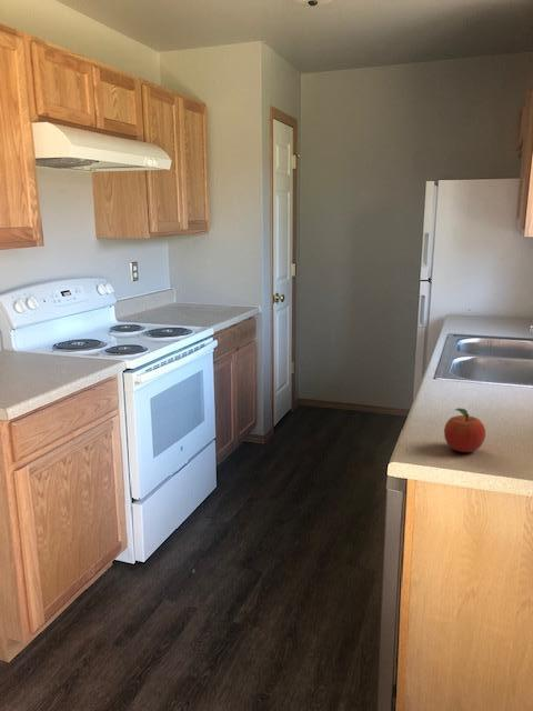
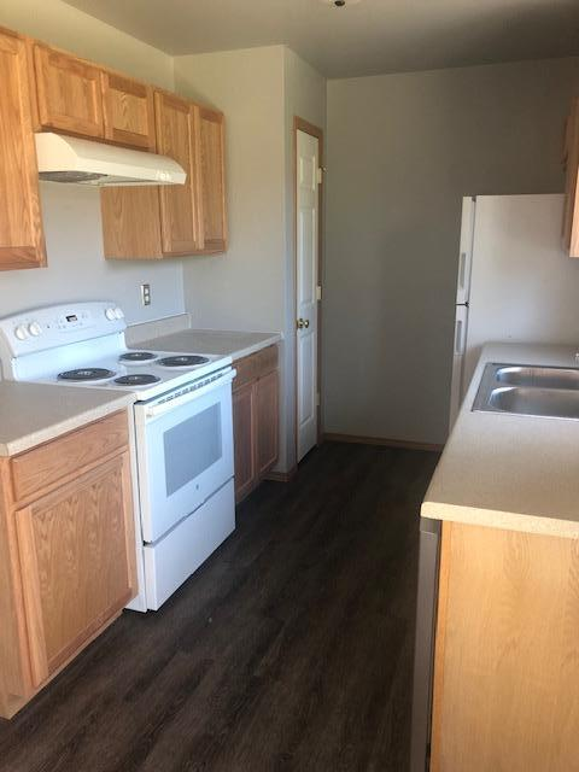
- fruit (464, 430)
